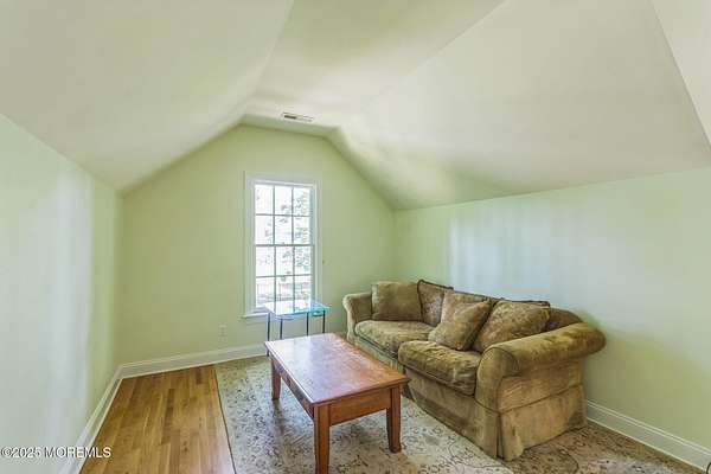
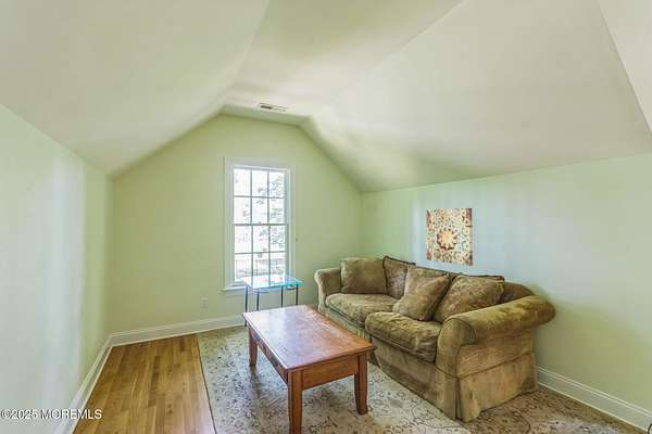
+ wall art (448, 235)
